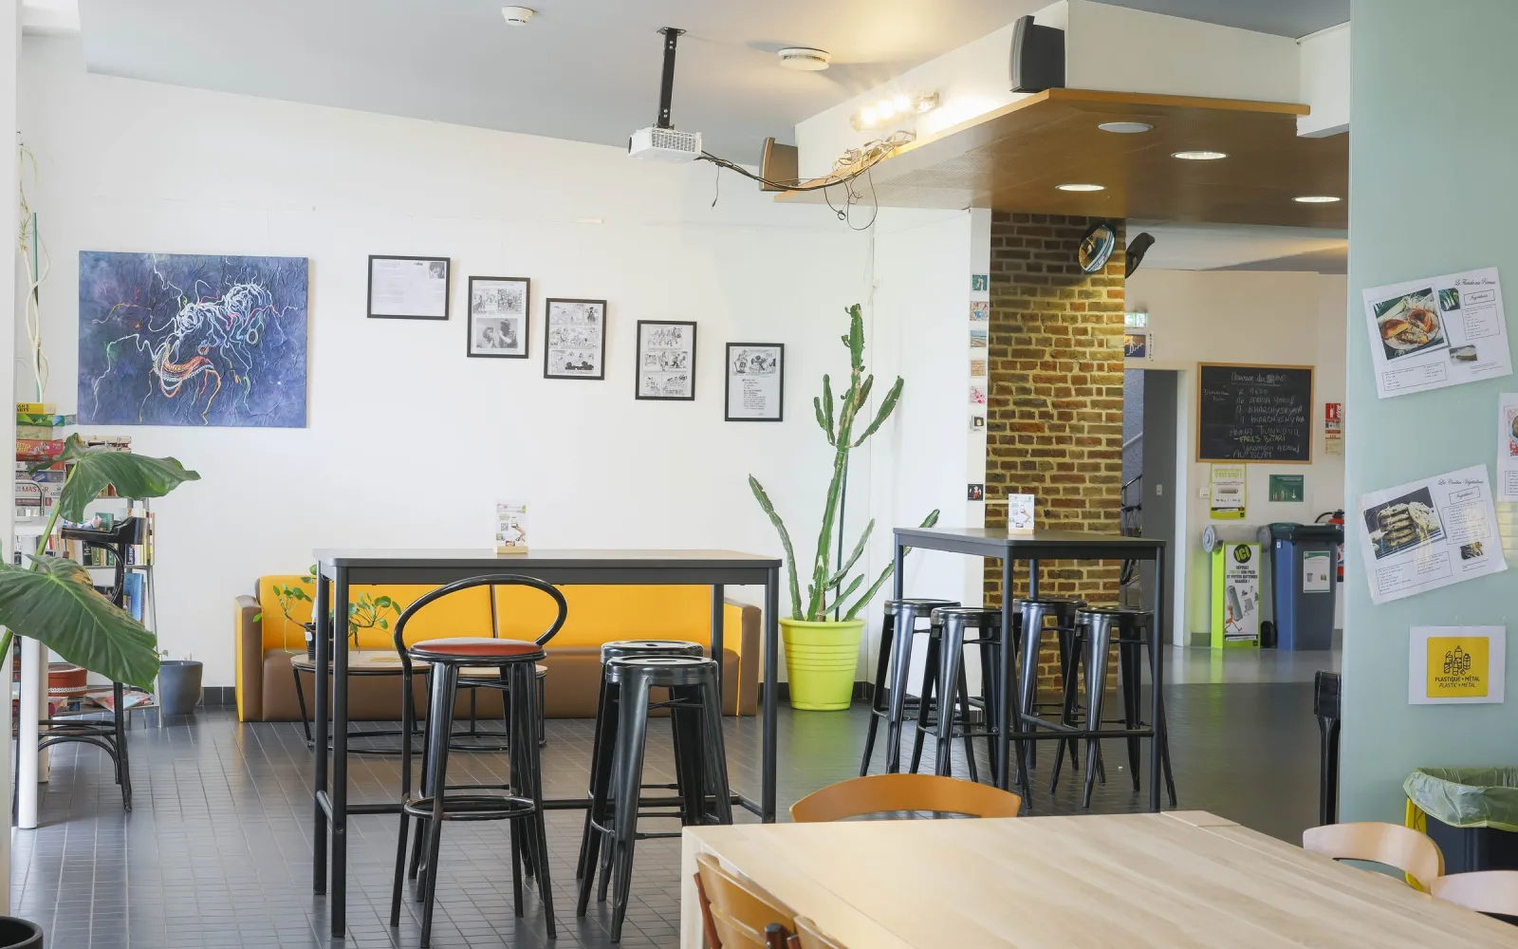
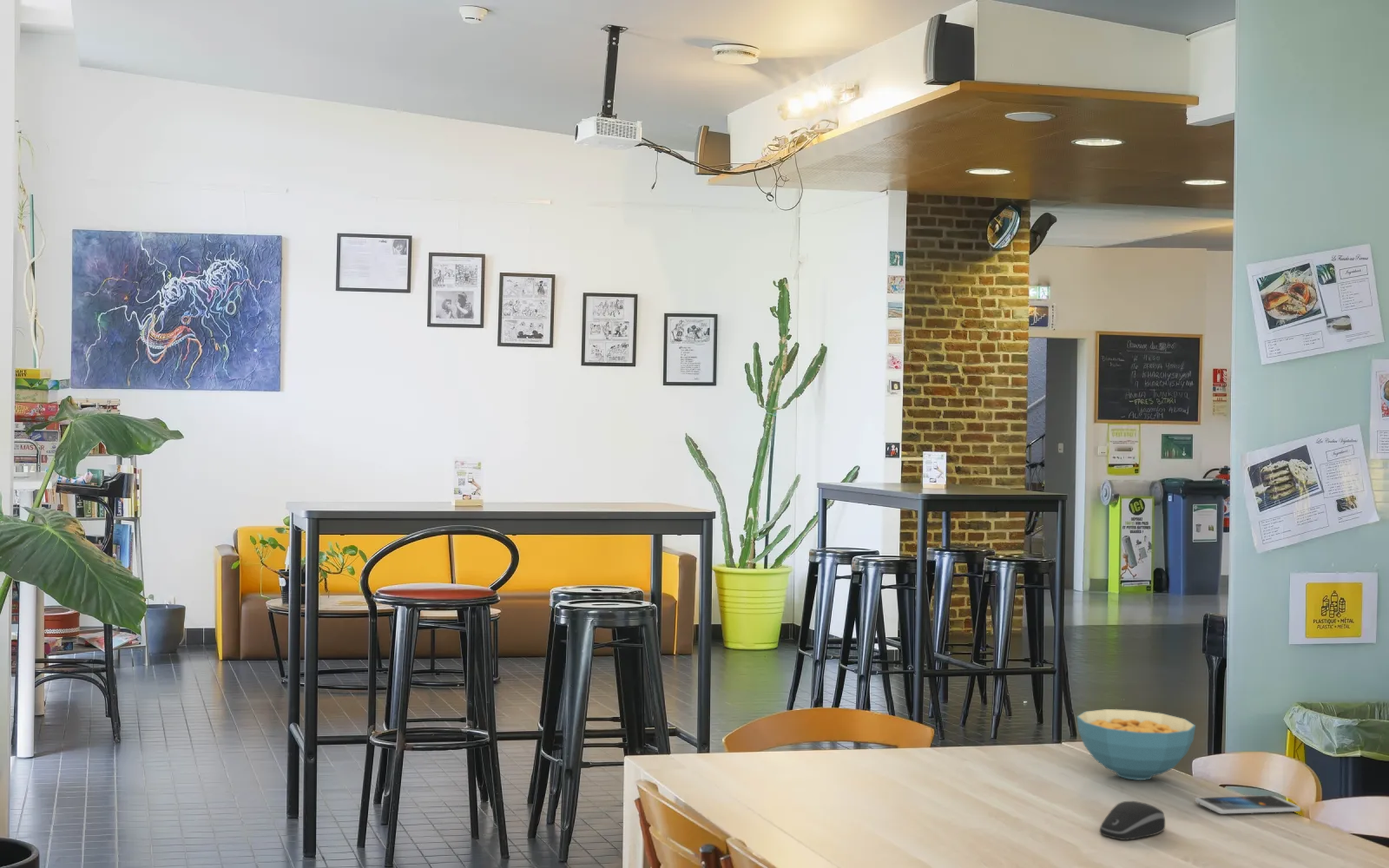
+ smartphone (1247, 805)
+ cereal bowl (1135, 748)
+ computer mouse (1132, 818)
